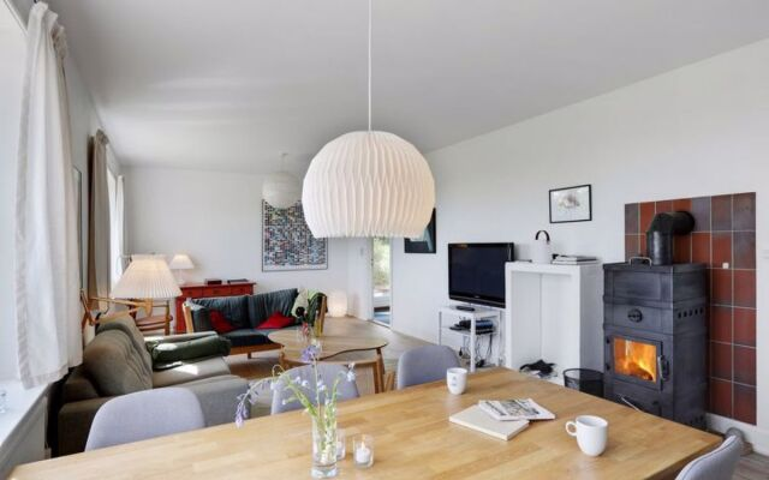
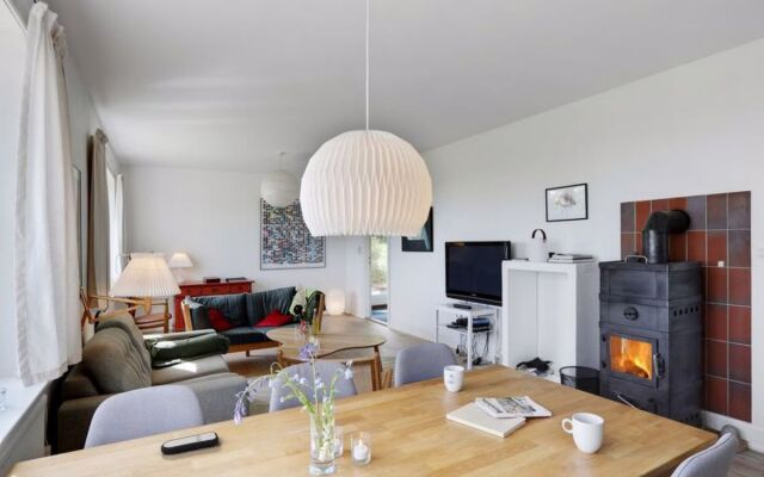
+ remote control (190, 442)
